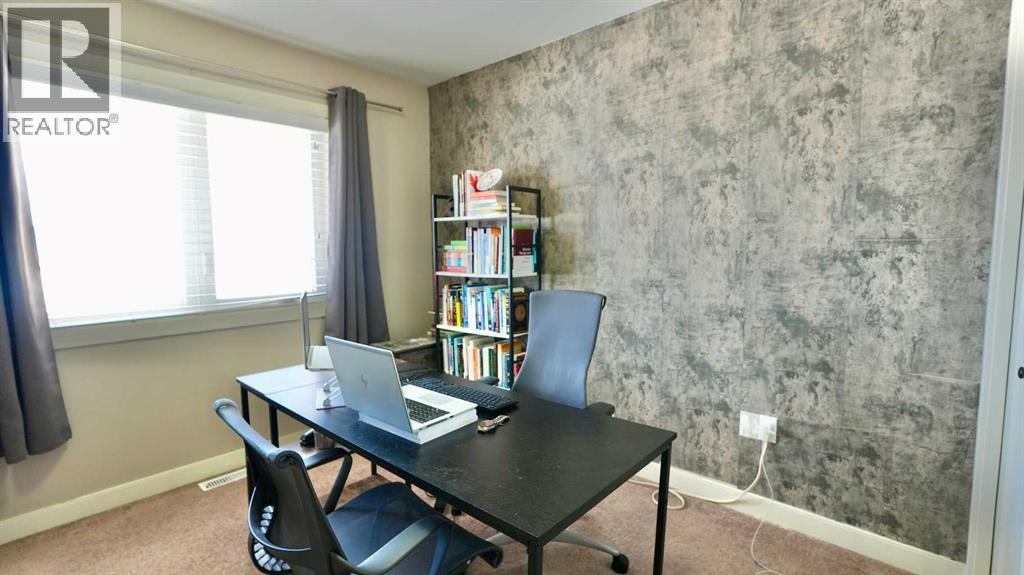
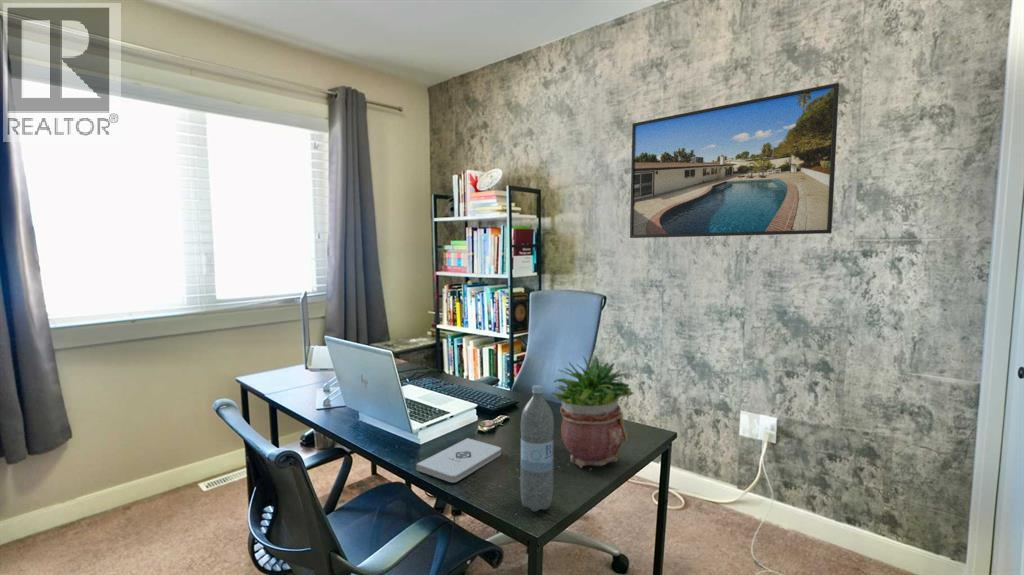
+ water bottle (537, 447)
+ notepad (461, 458)
+ potted plant (588, 407)
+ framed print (719, 171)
